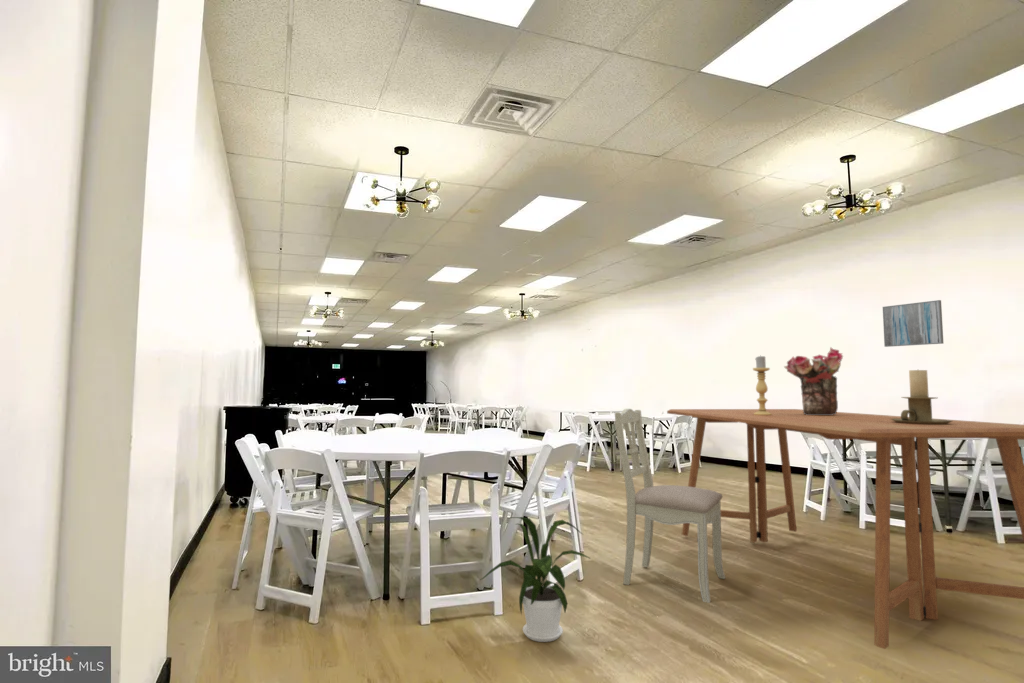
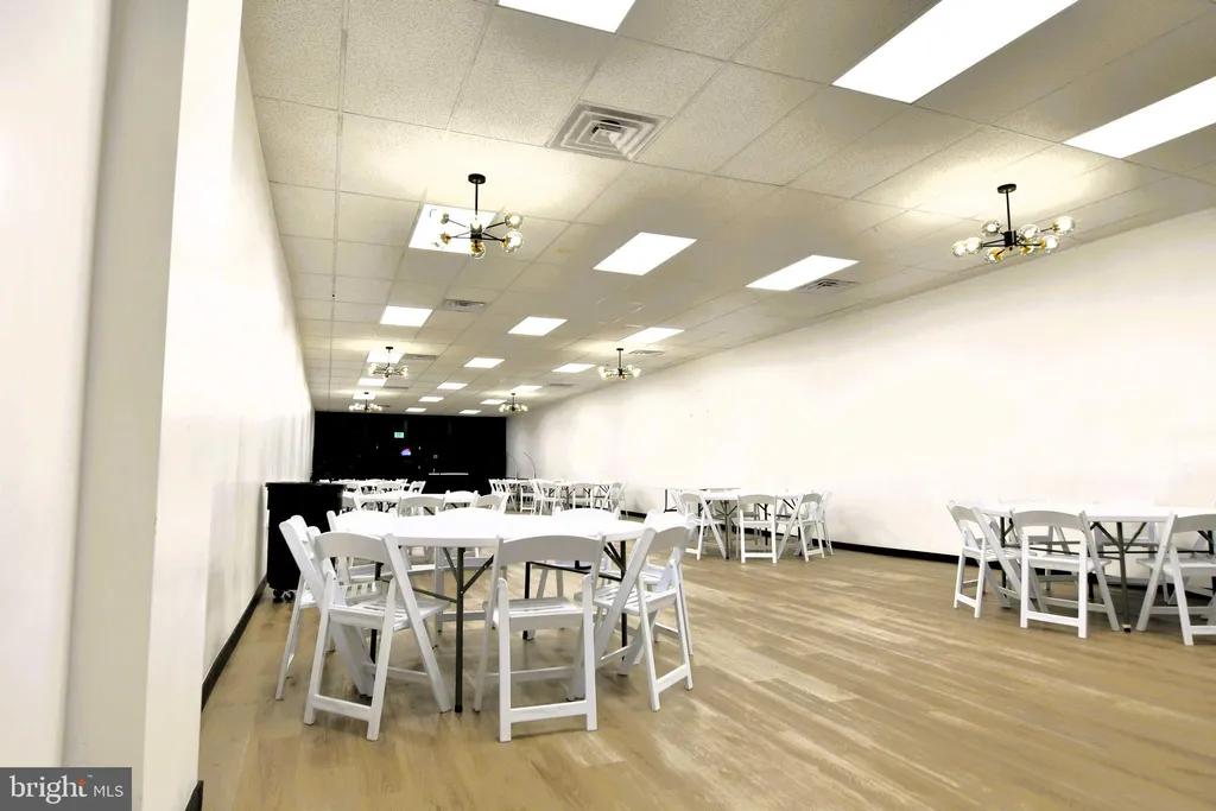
- house plant (541, 573)
- candle holder (761, 384)
- wall art (911, 324)
- candle holder (919, 395)
- dining table (793, 500)
- bouquet (815, 380)
- dining chair (672, 494)
